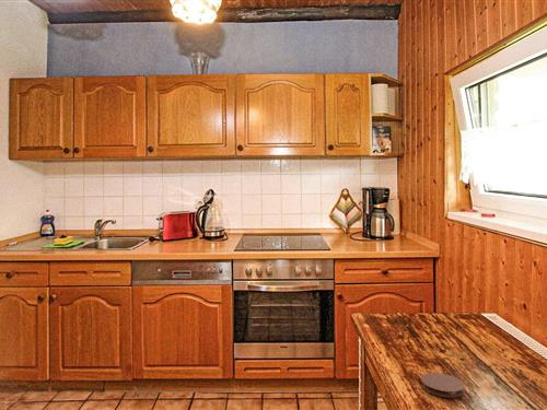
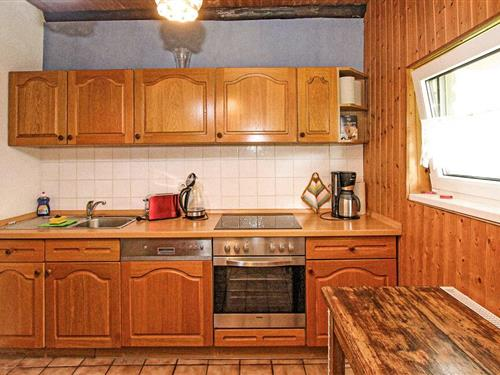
- coaster (442, 384)
